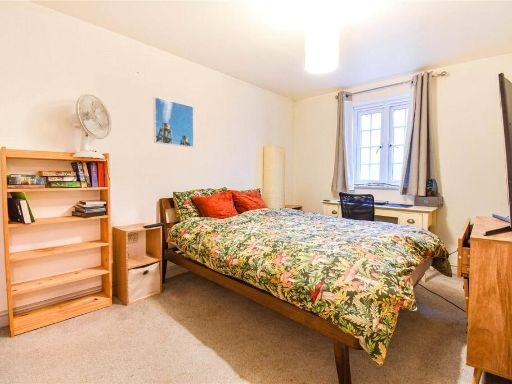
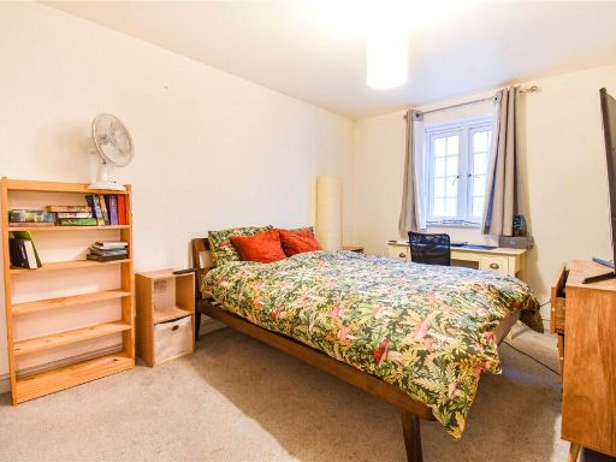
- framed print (174, 123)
